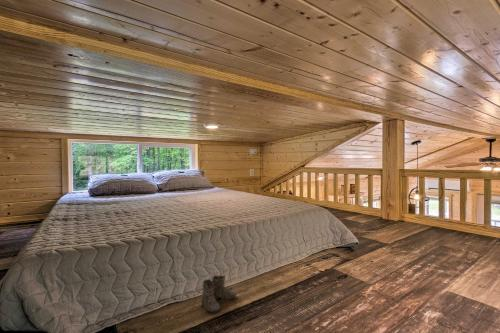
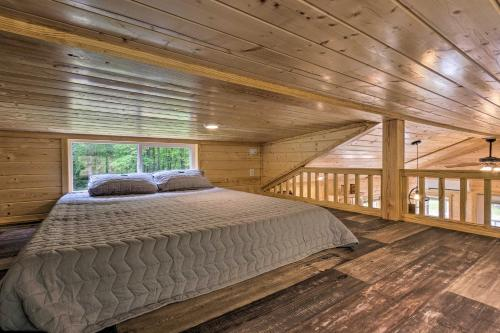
- boots (216, 291)
